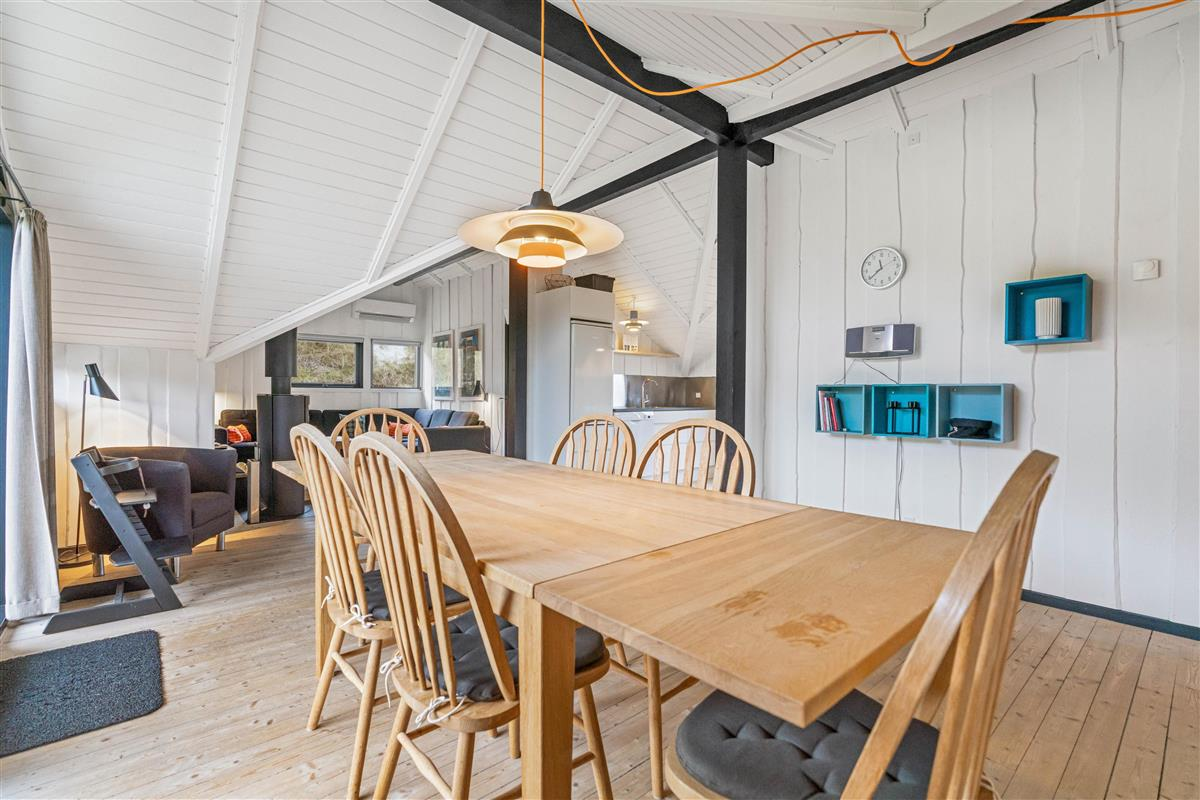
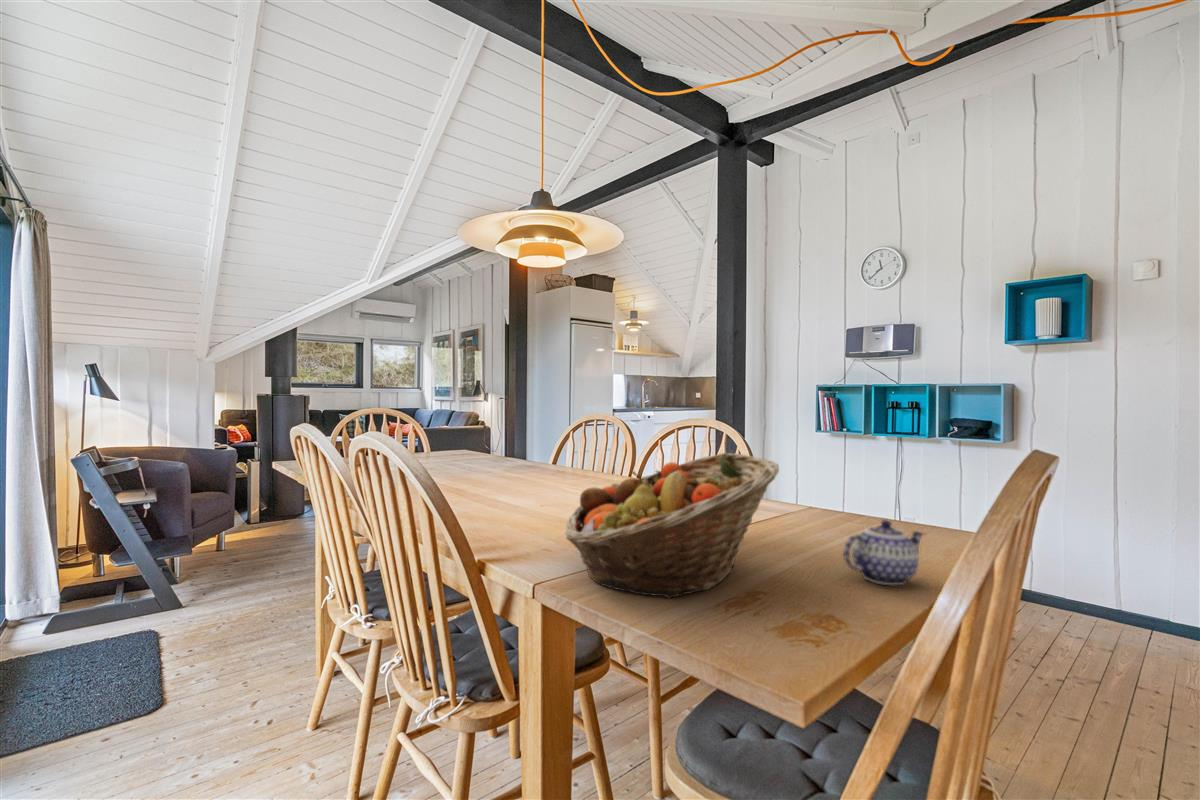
+ fruit basket (667, 511)
+ teapot (884, 549)
